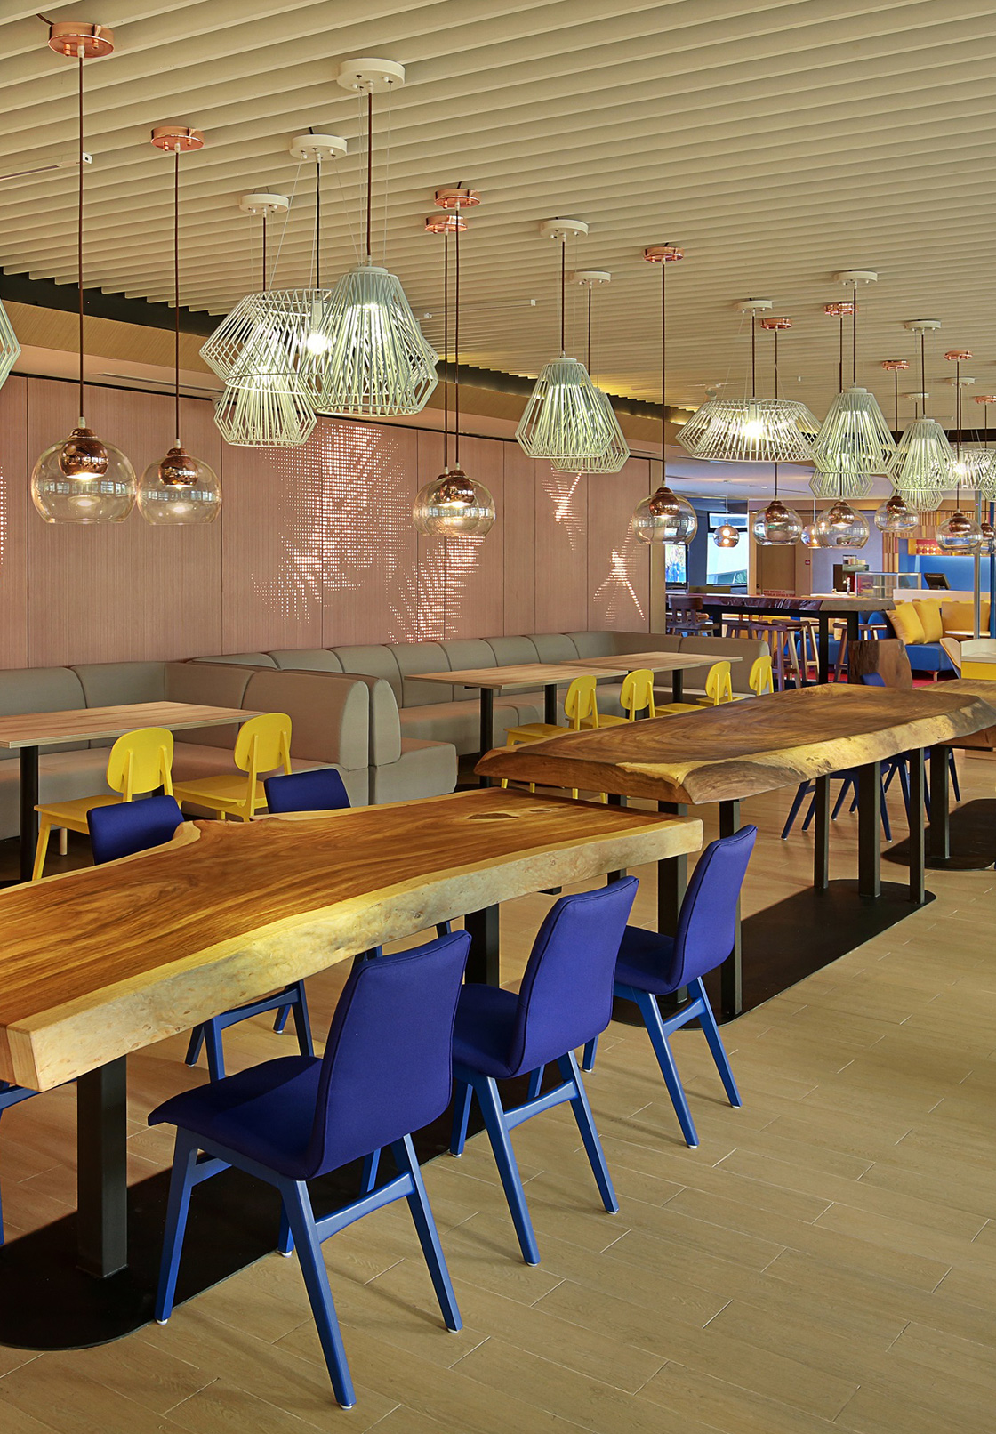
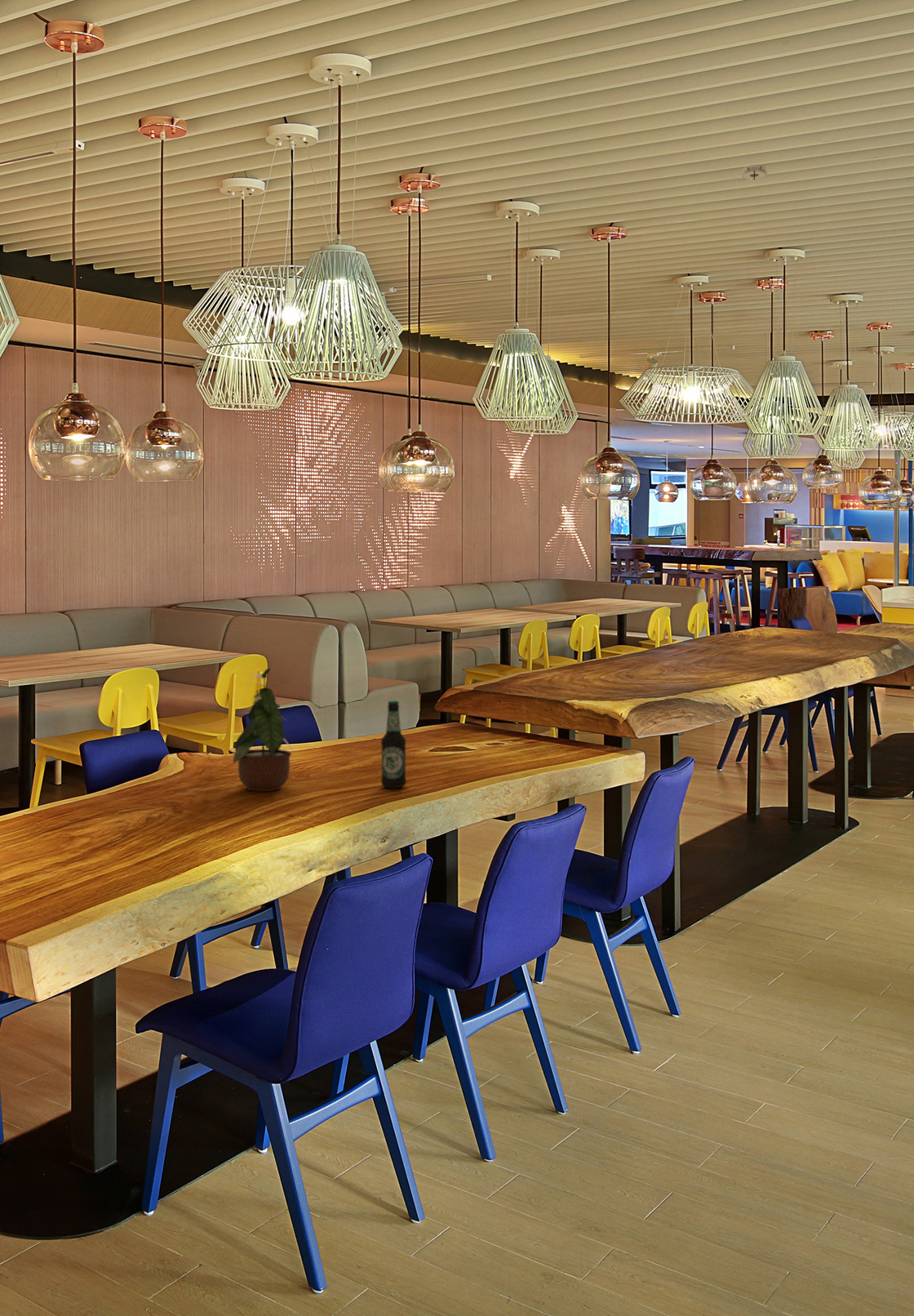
+ smoke detector (753, 172)
+ bottle (393, 744)
+ potted plant (263, 728)
